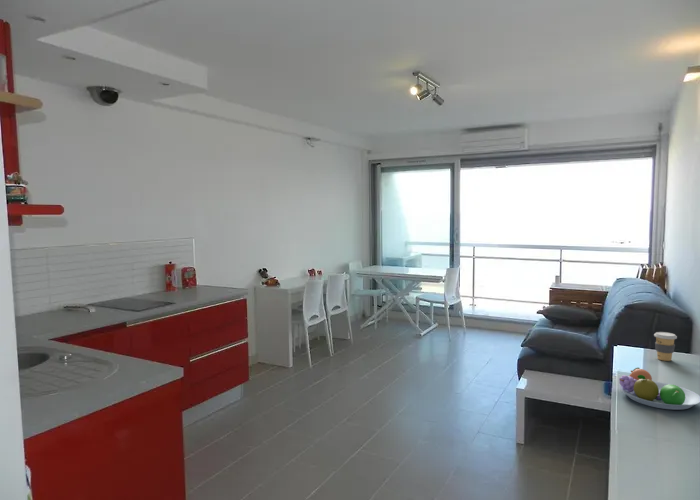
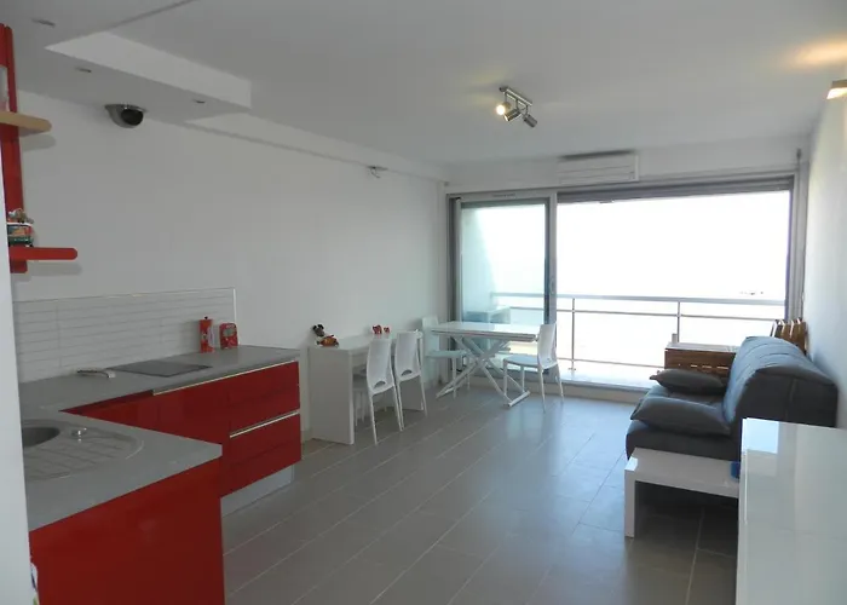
- fruit bowl (658, 386)
- coffee cup (664, 346)
